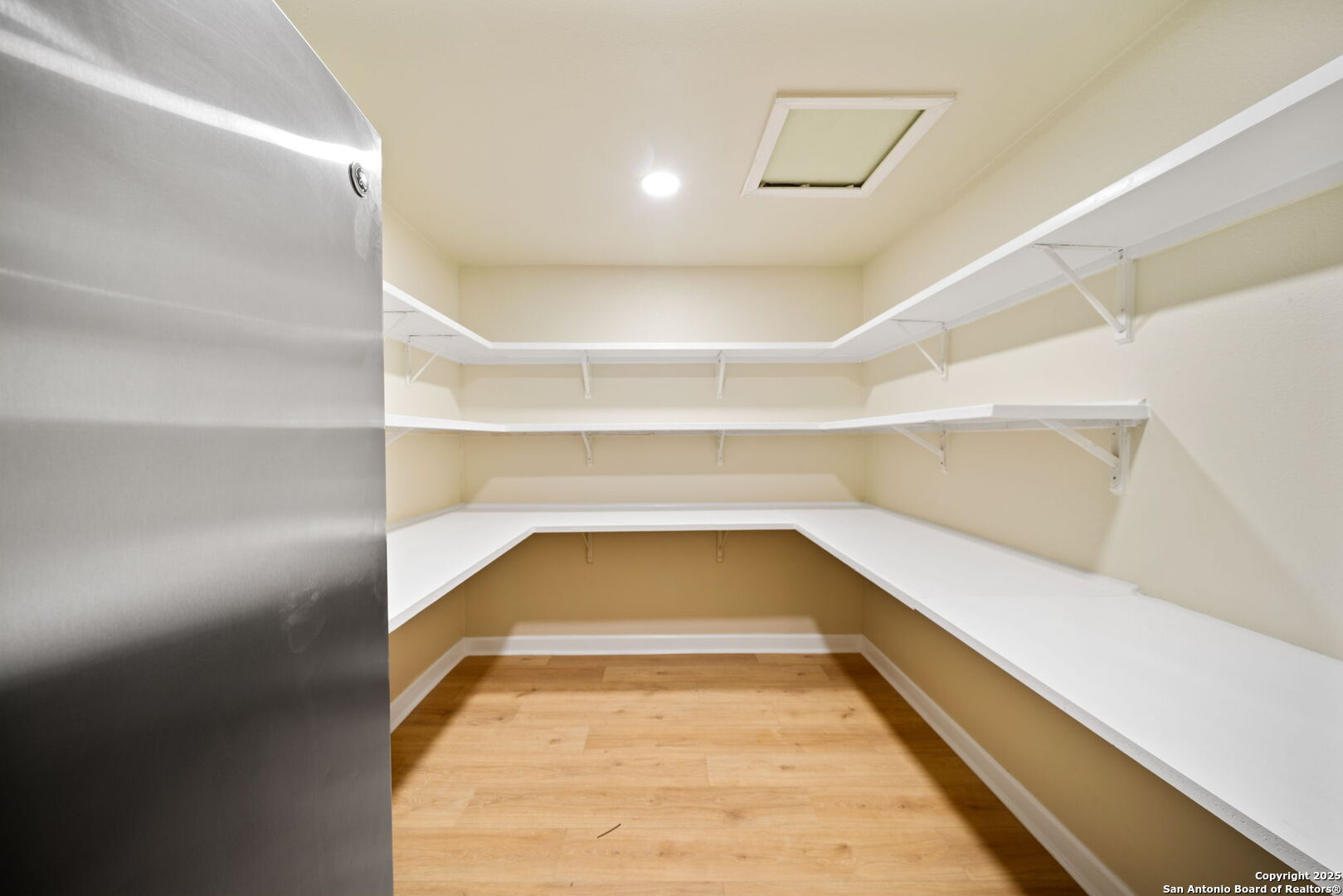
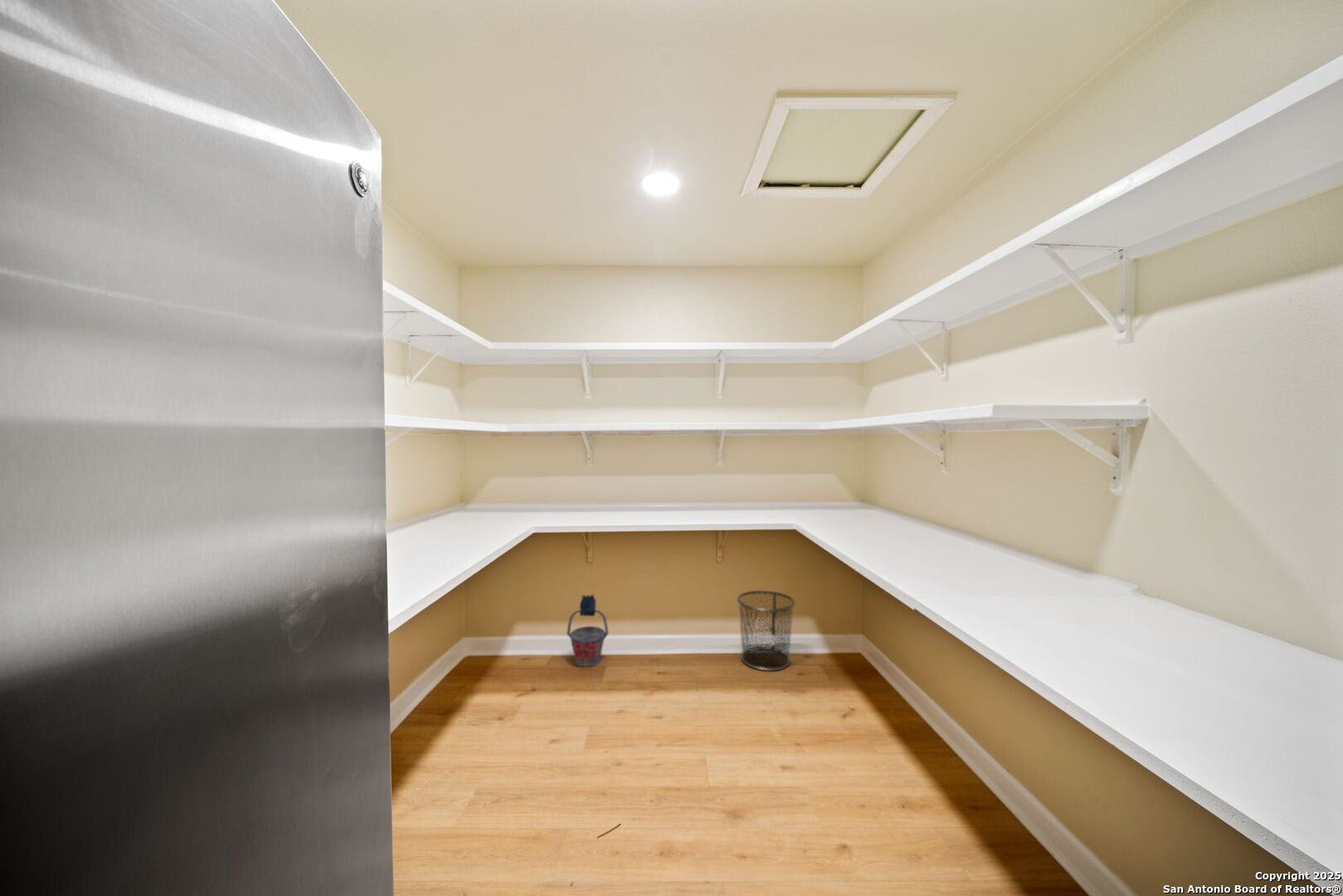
+ bucket (587, 628)
+ waste bin (765, 630)
